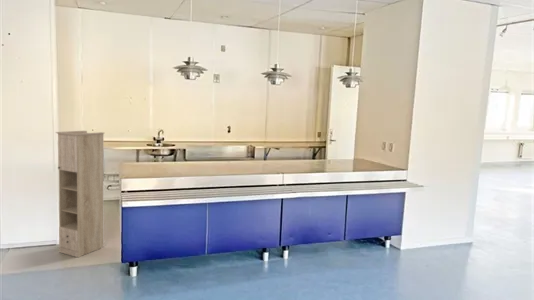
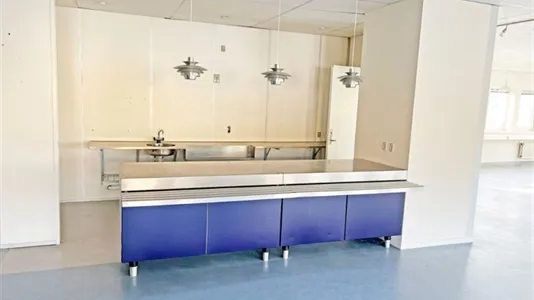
- storage cabinet (81, 192)
